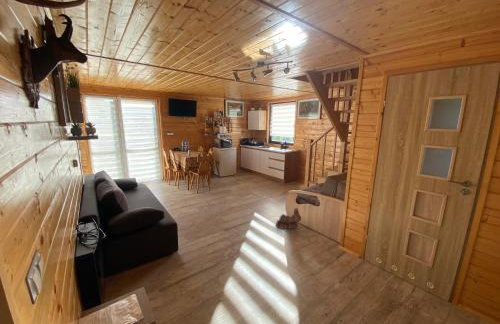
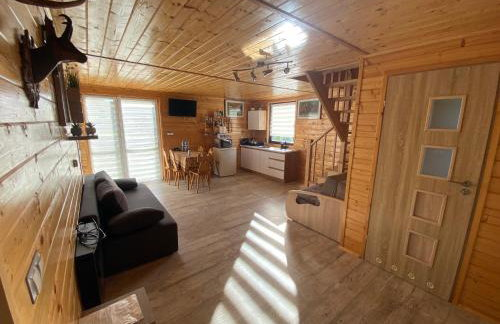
- boots (286, 218)
